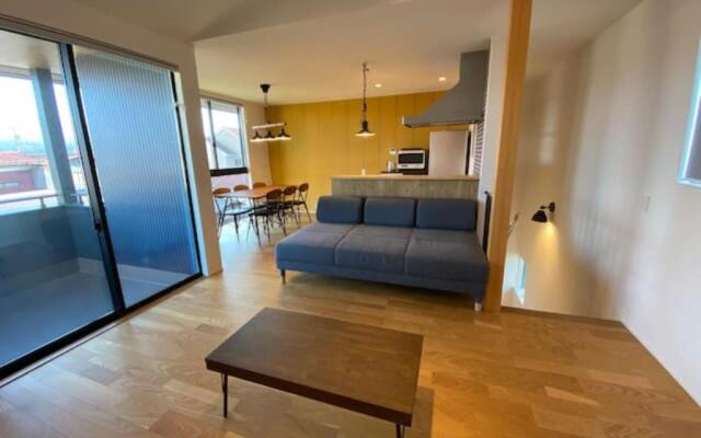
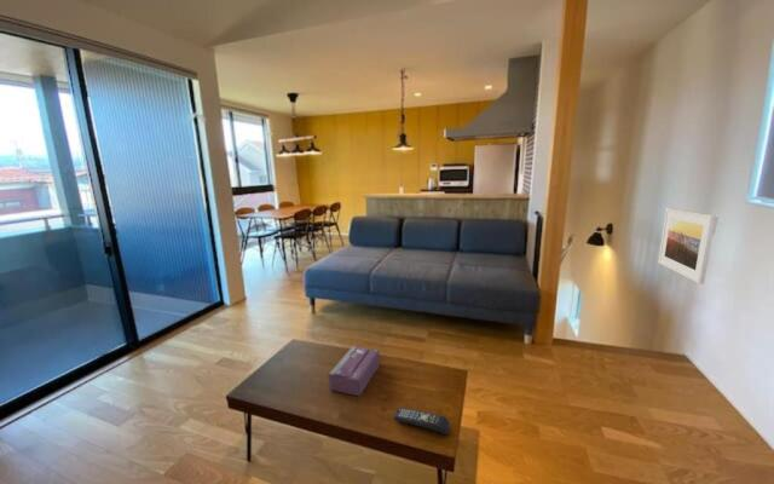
+ remote control (421, 419)
+ tissue box (356, 368)
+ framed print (682, 242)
